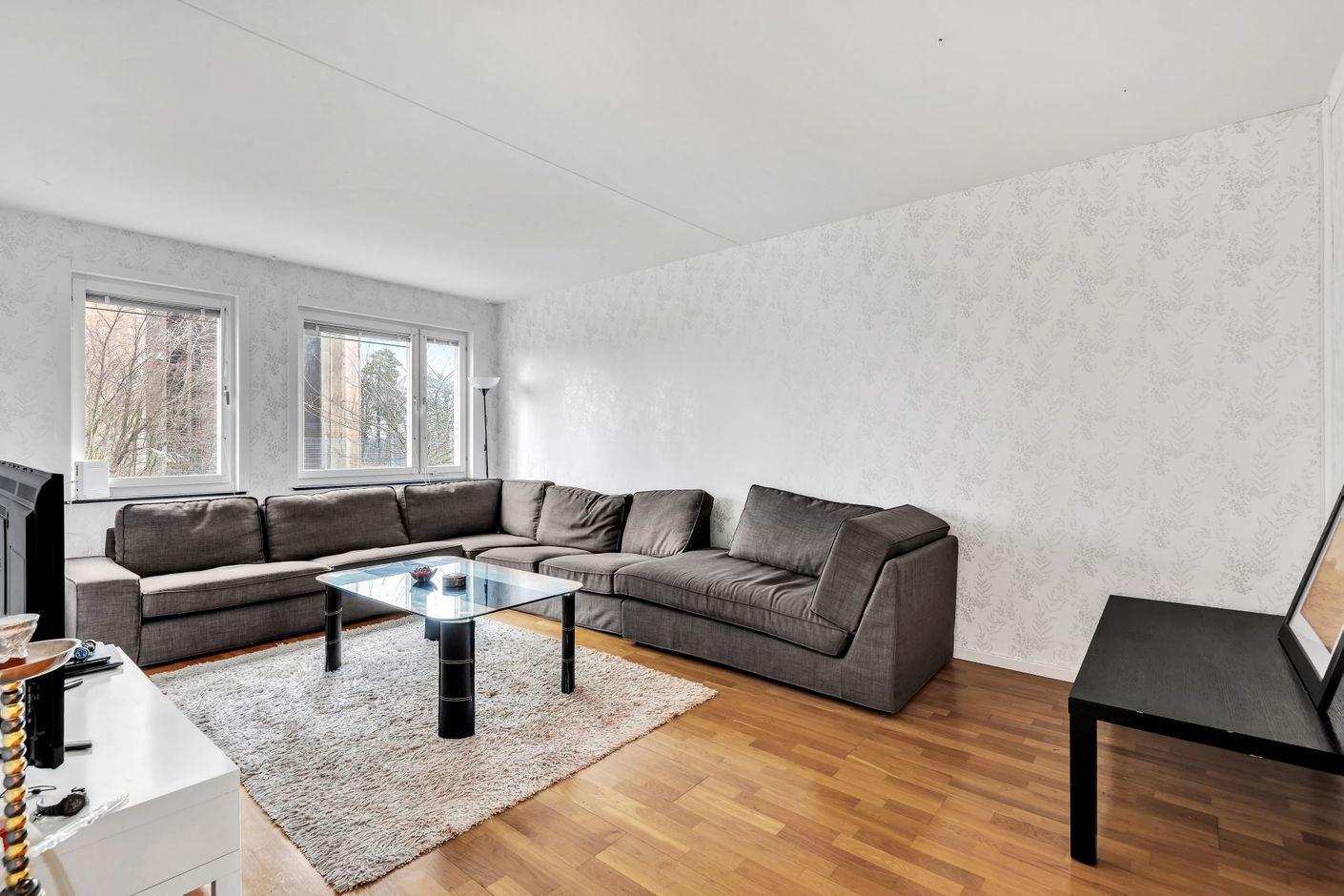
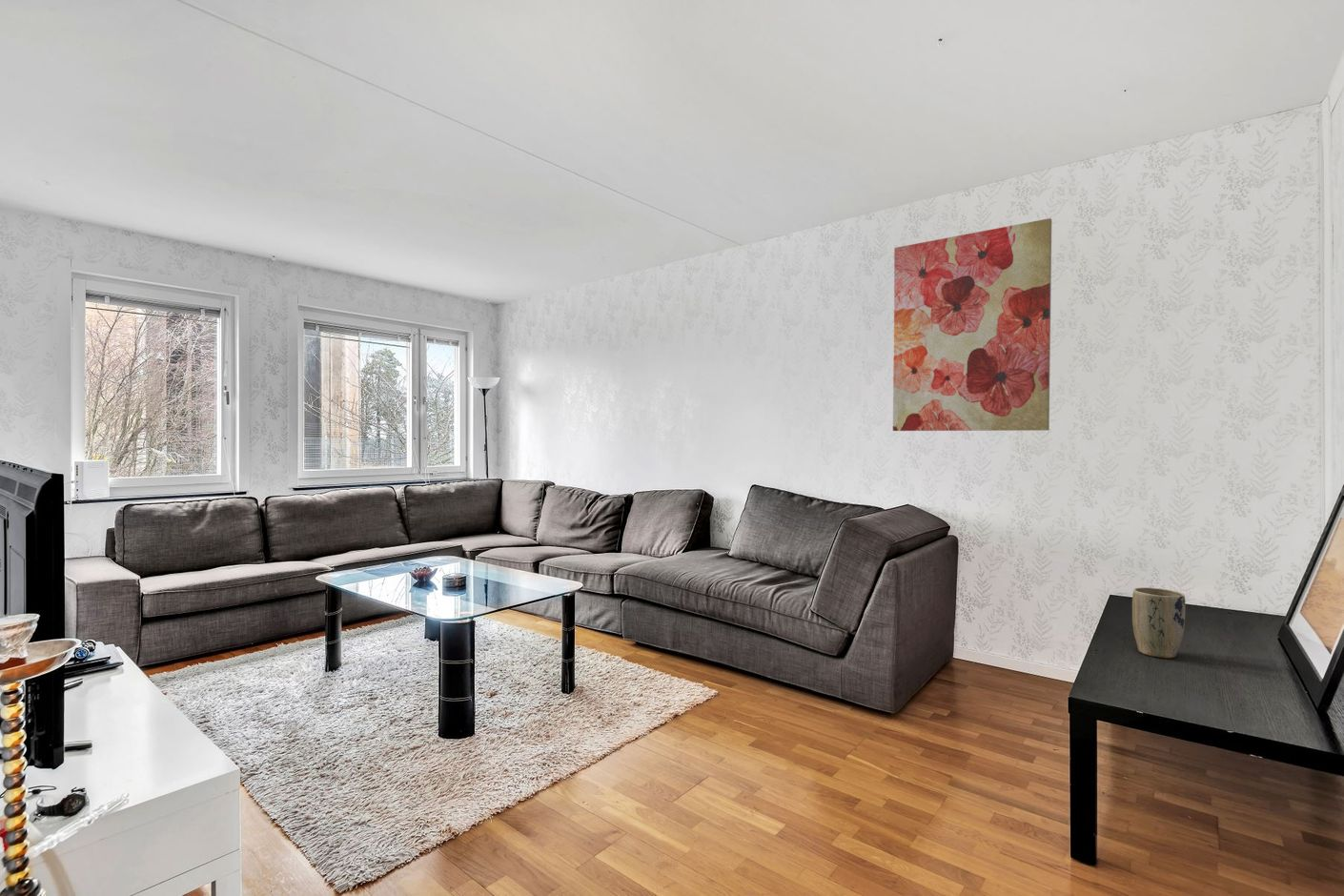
+ wall art (967, 333)
+ plant pot (1158, 622)
